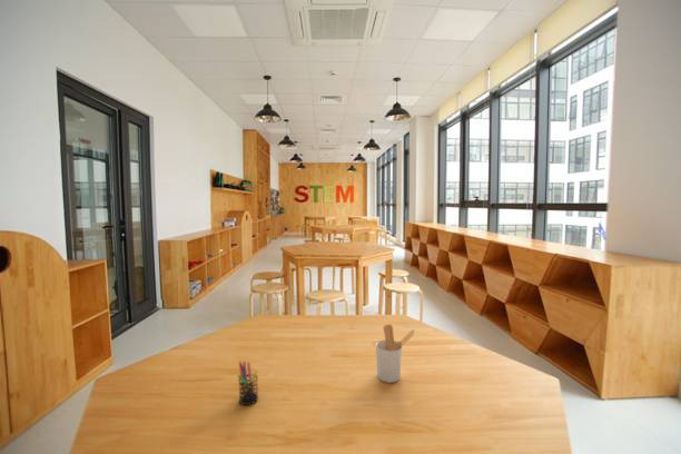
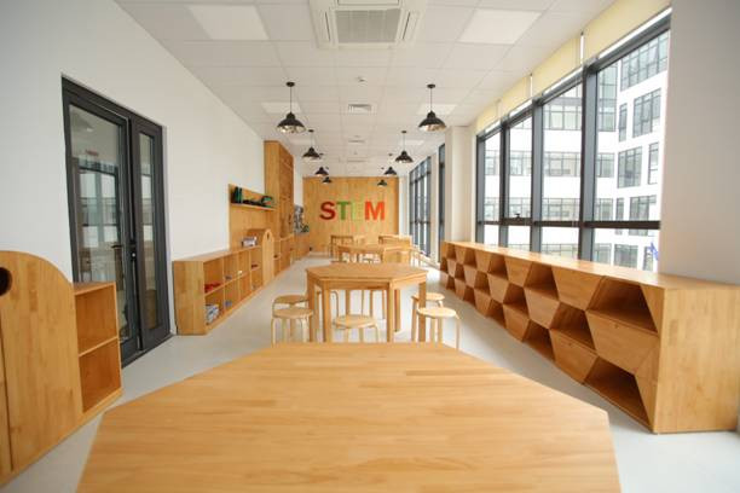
- pen holder (246, 382)
- utensil holder (395, 353)
